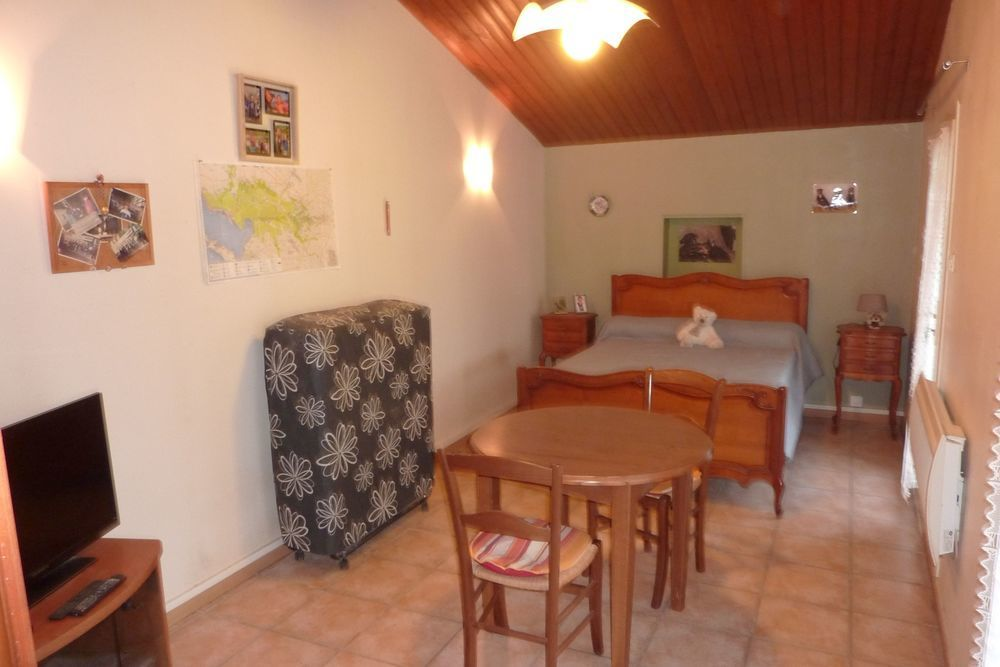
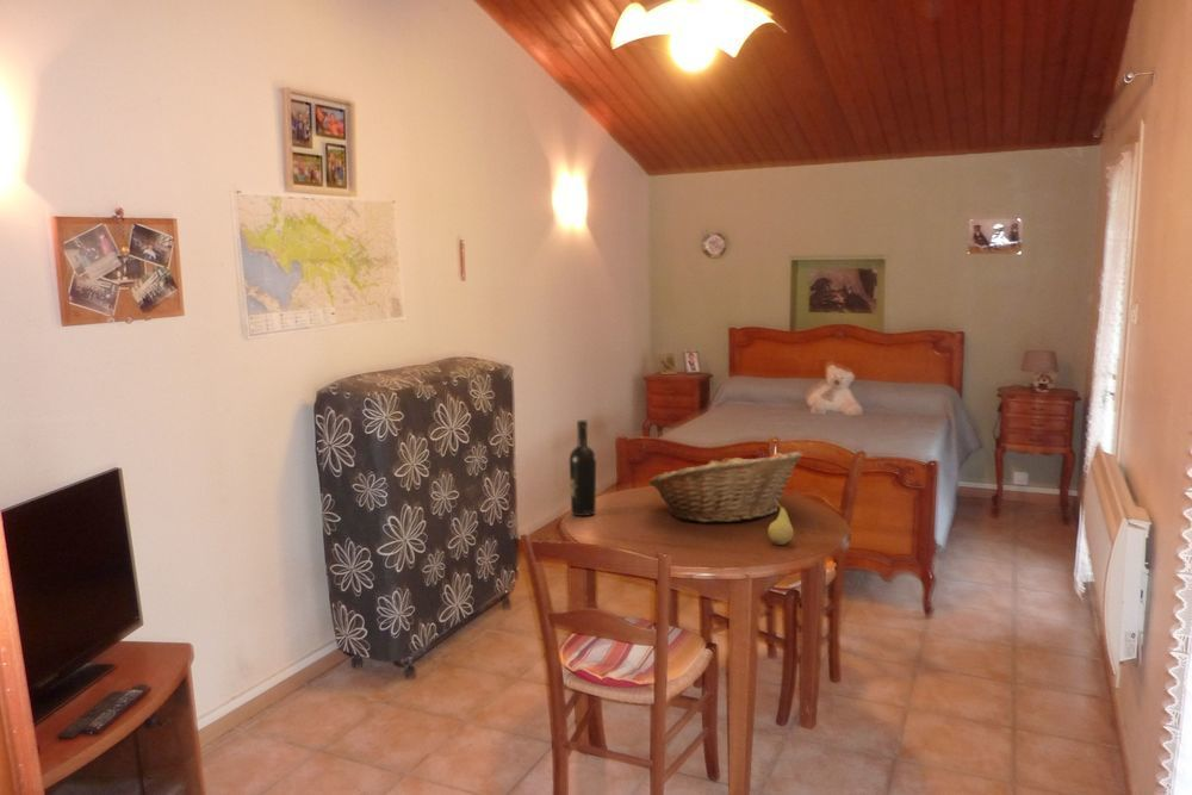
+ fruit (780, 522)
+ wine bottle (582, 467)
+ fruit basket (726, 480)
